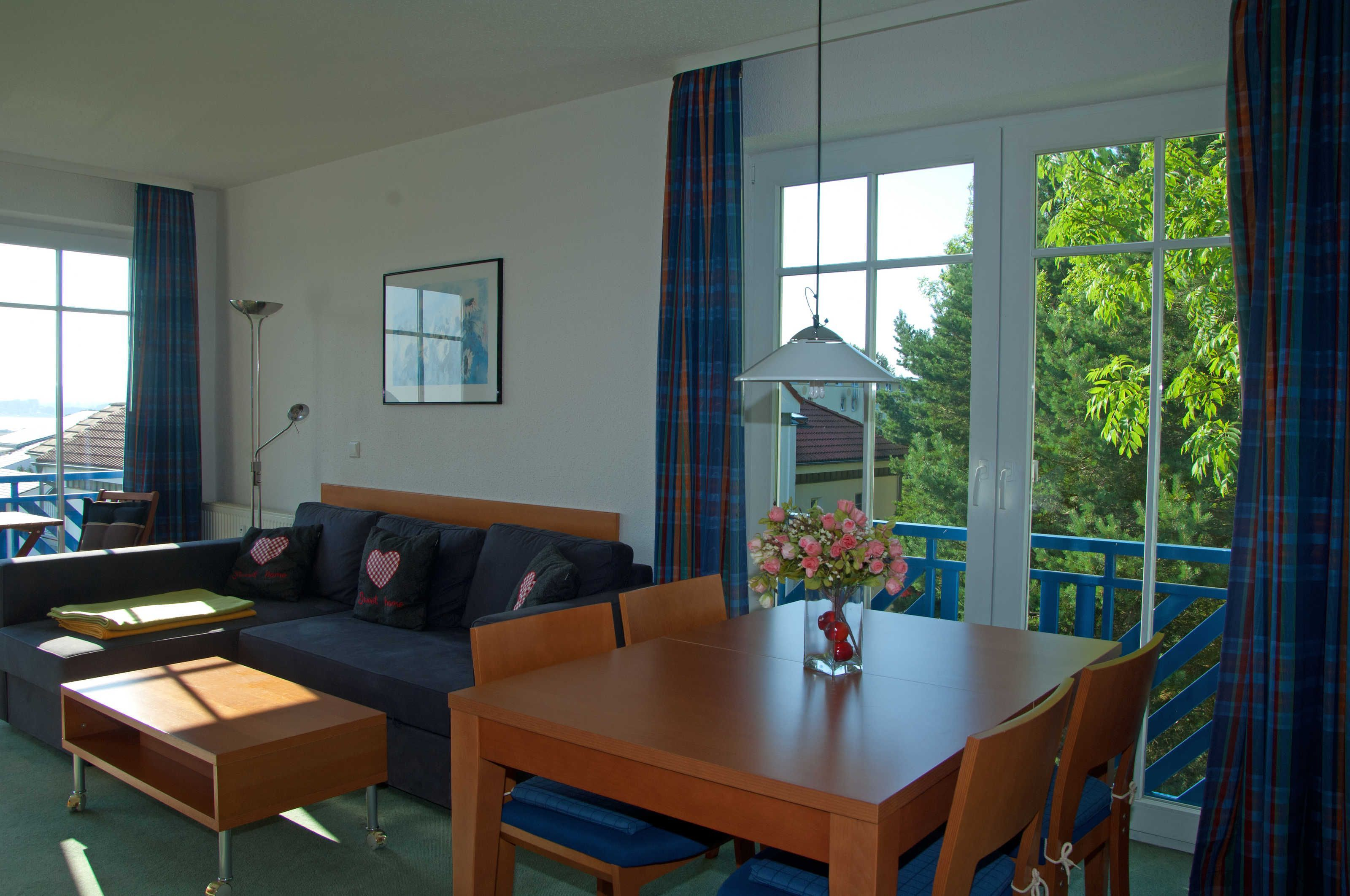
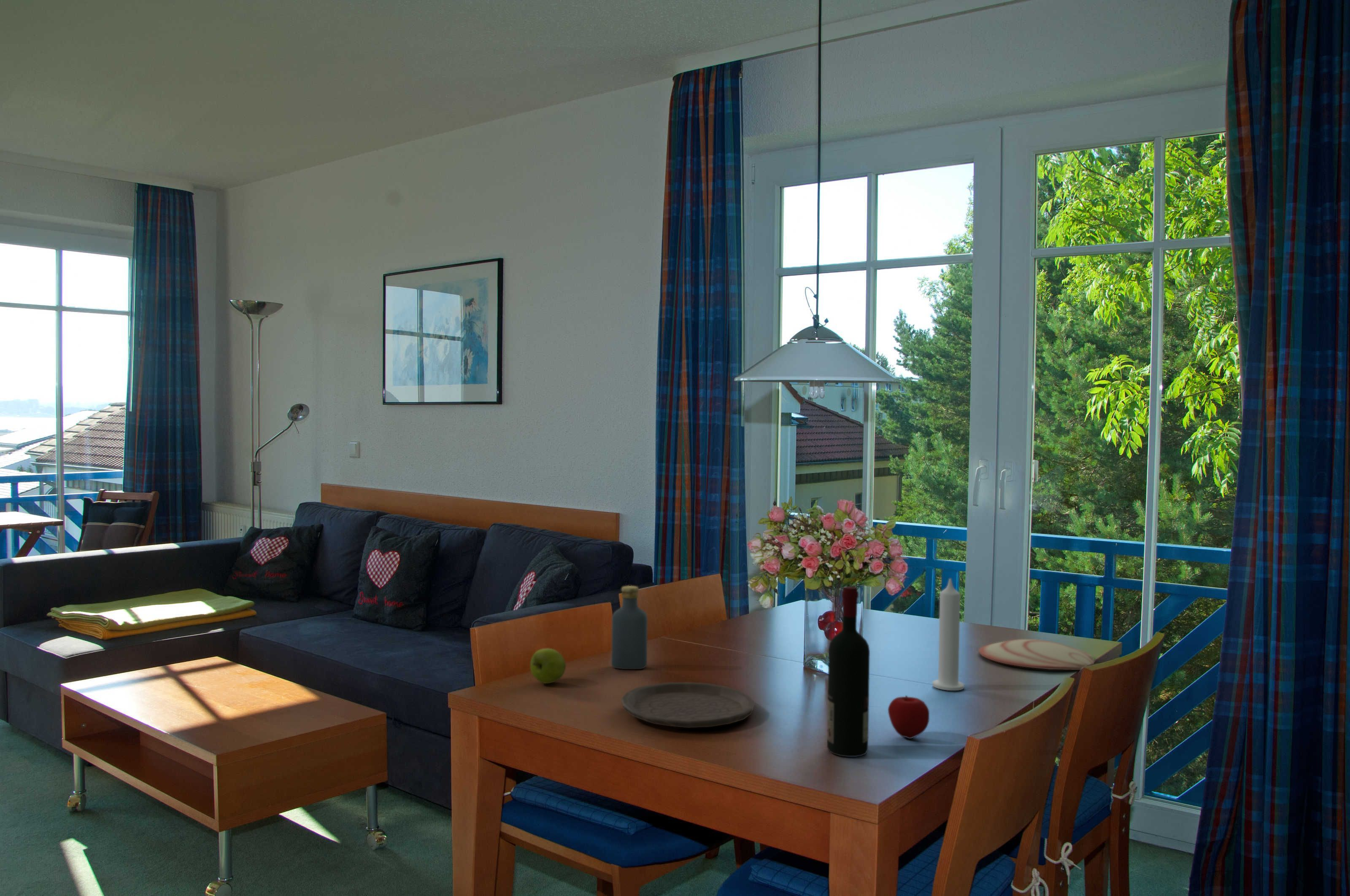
+ plate (1035, 651)
+ apple (908, 716)
+ apple (548, 665)
+ plate (688, 705)
+ alcohol (848, 669)
+ vodka (629, 627)
+ candle (949, 632)
